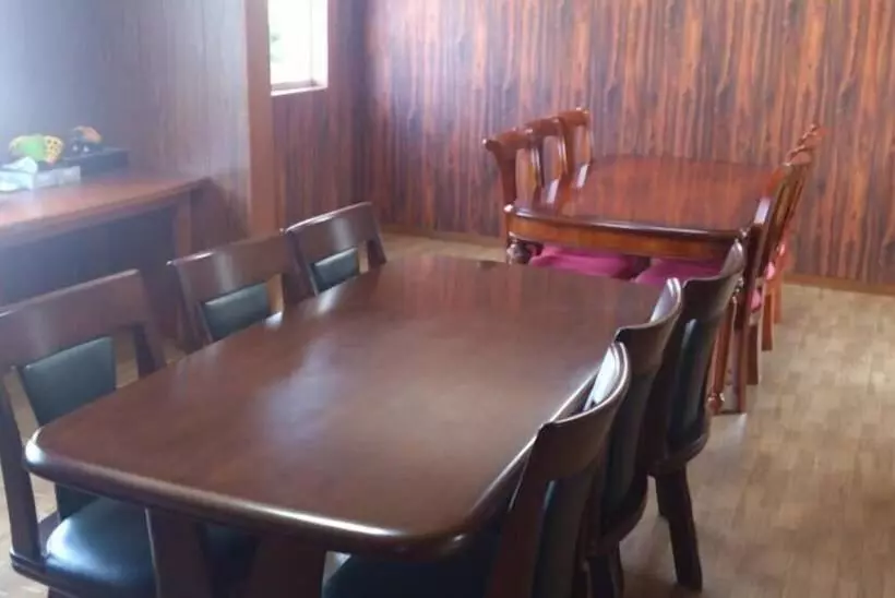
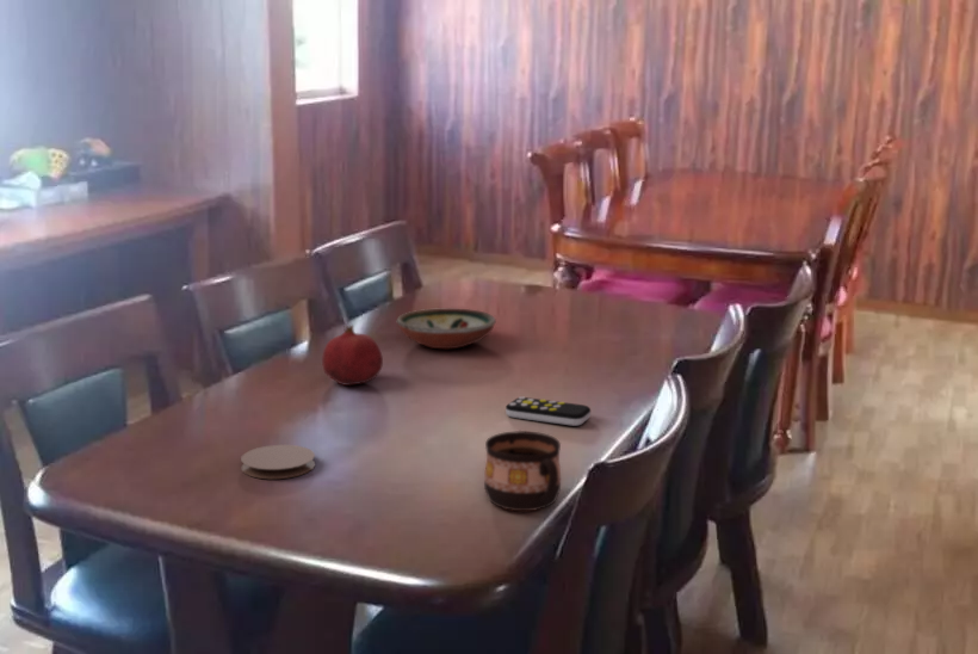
+ cup (521, 473)
+ coaster (278, 461)
+ decorative bowl (446, 331)
+ remote control (547, 411)
+ fruit (351, 353)
